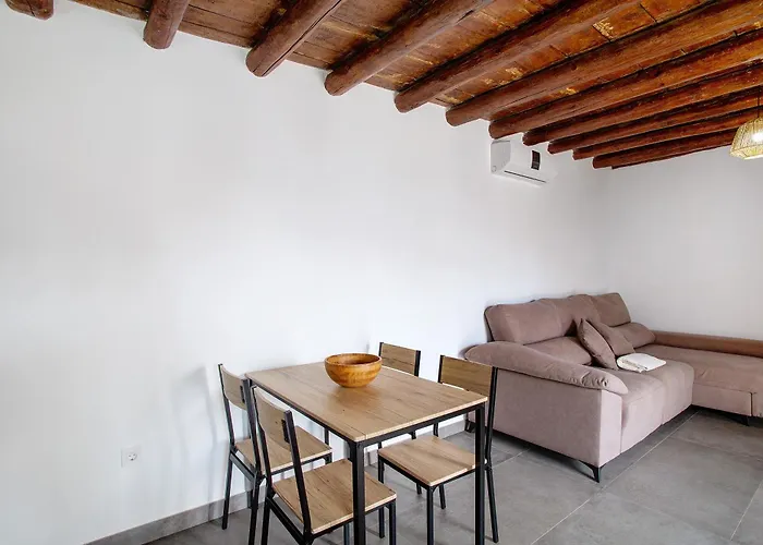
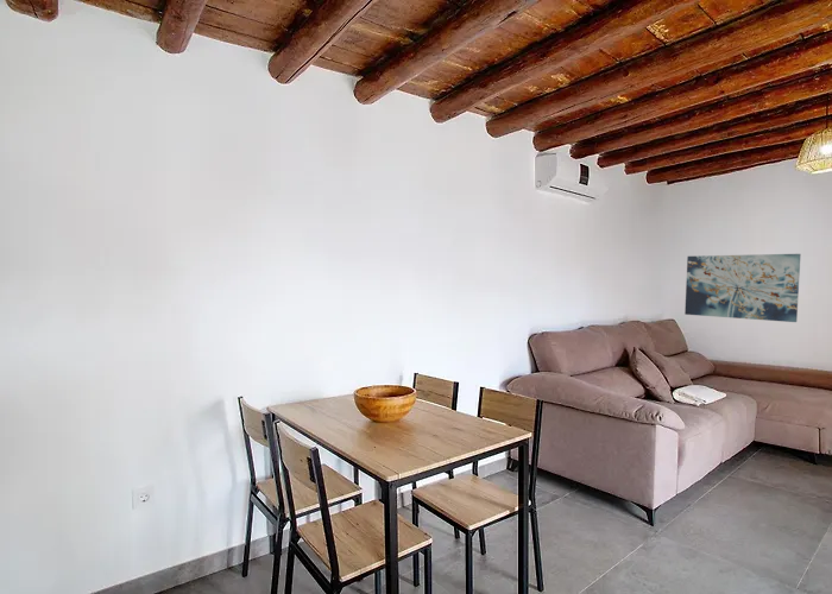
+ wall art (737, 286)
